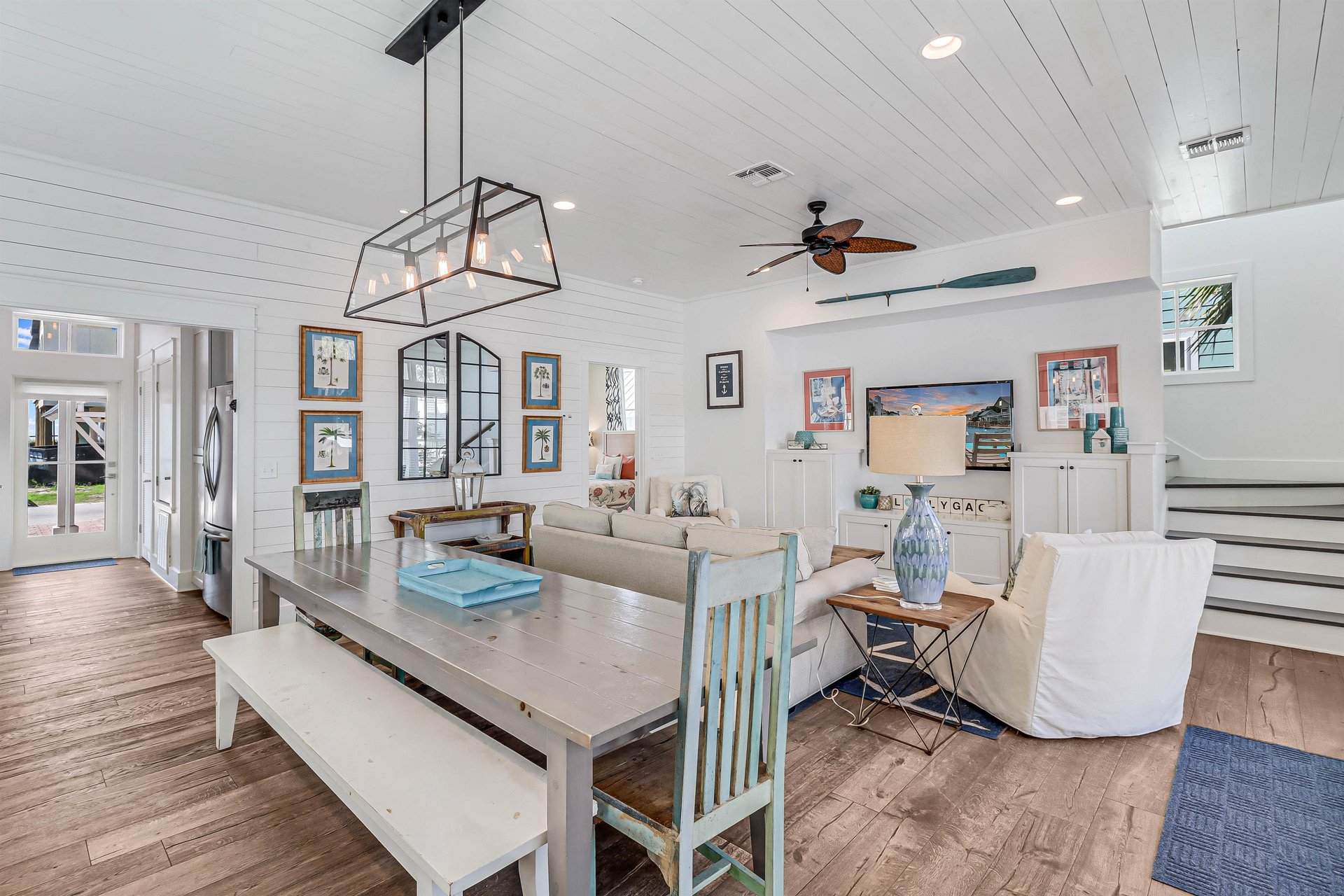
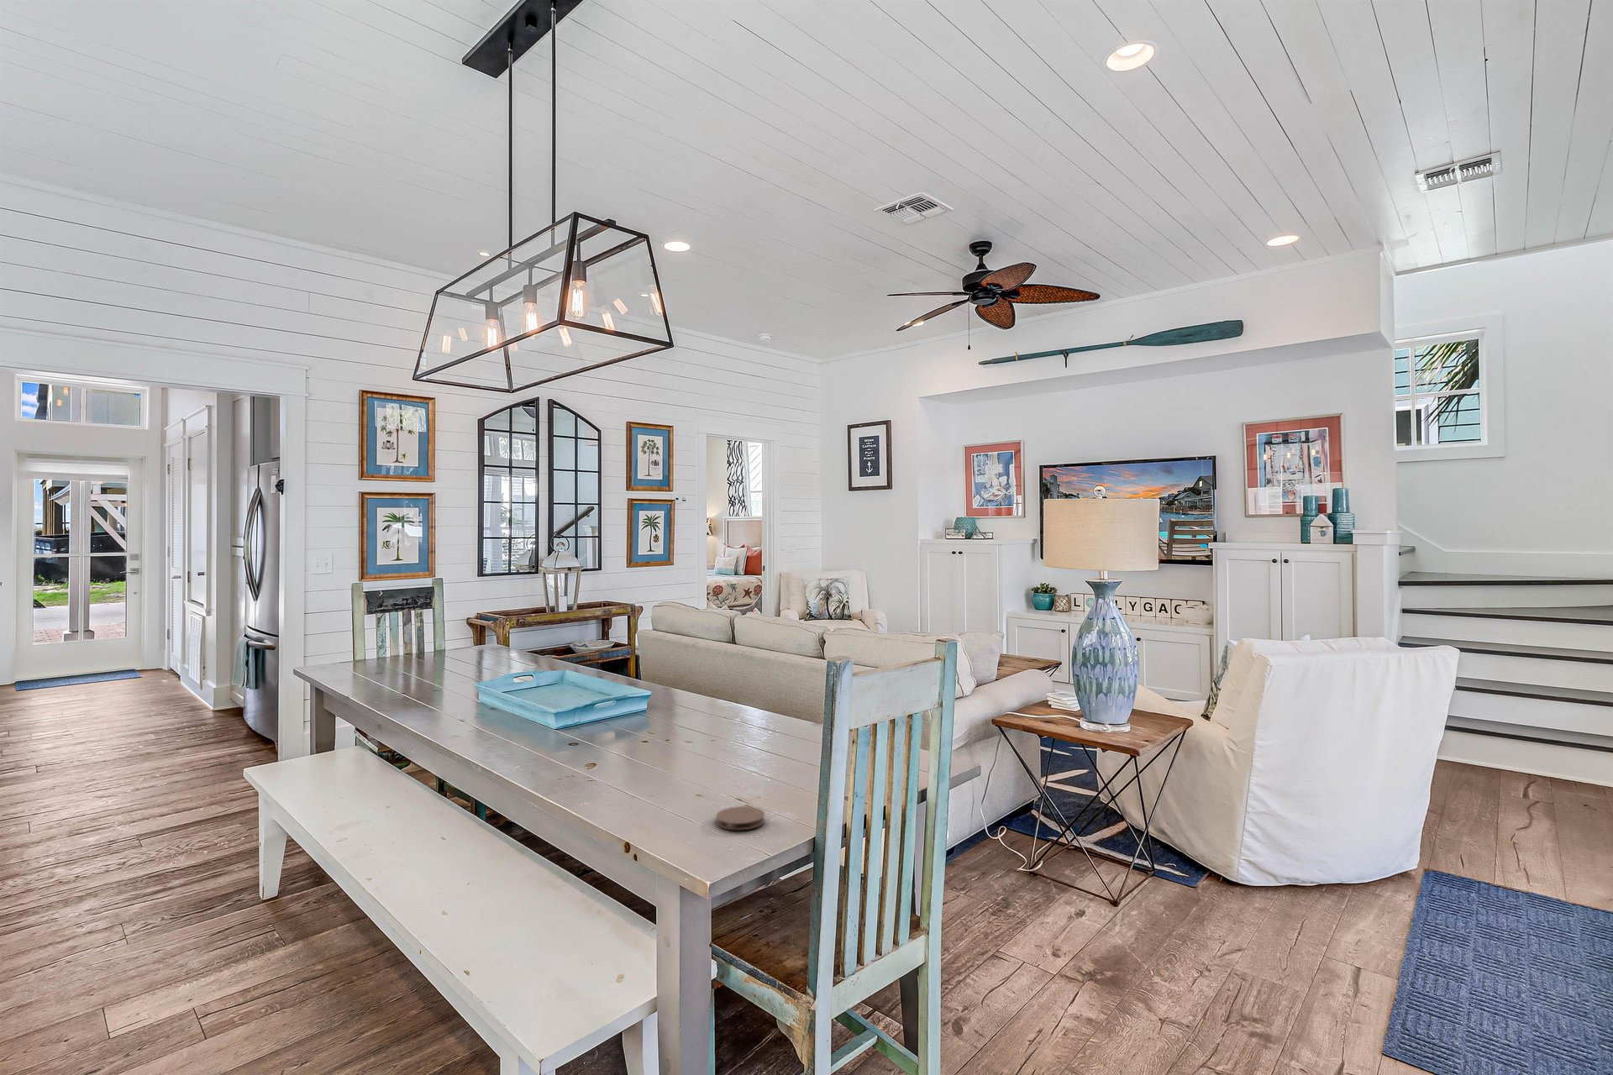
+ coaster (740, 817)
